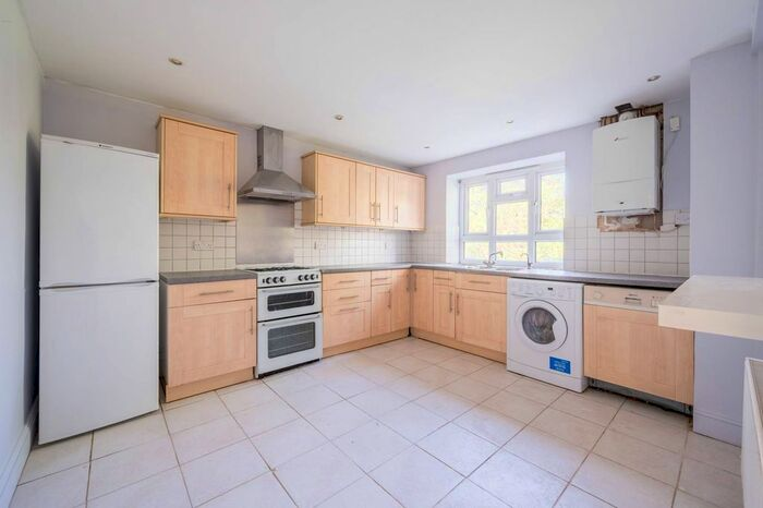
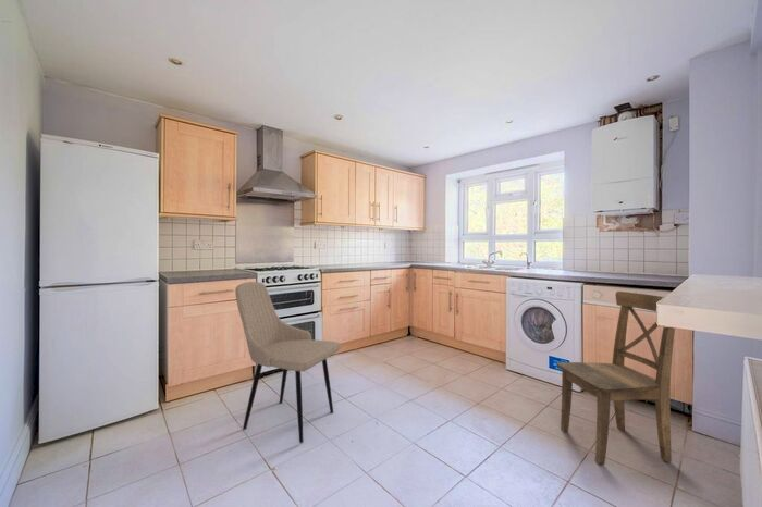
+ dining chair (284, 350)
+ dining chair (614, 369)
